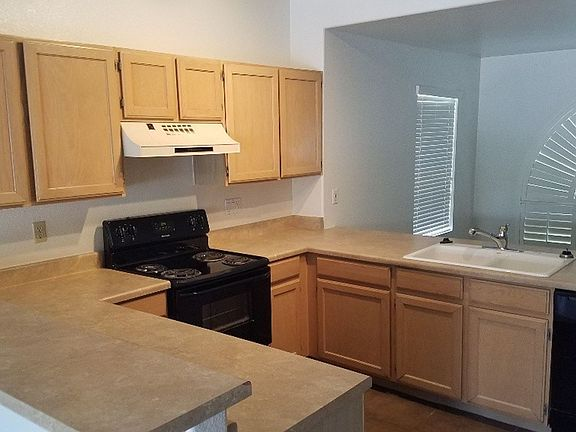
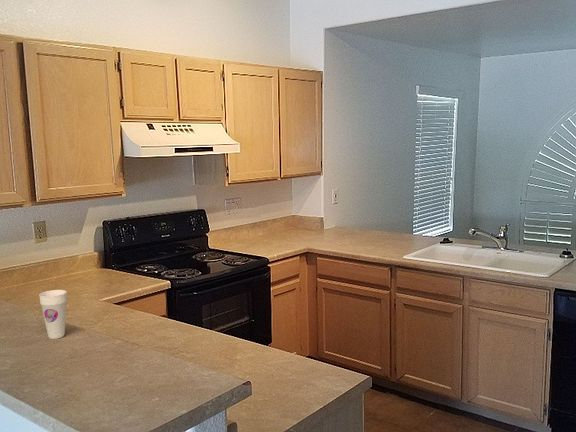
+ cup (54, 314)
